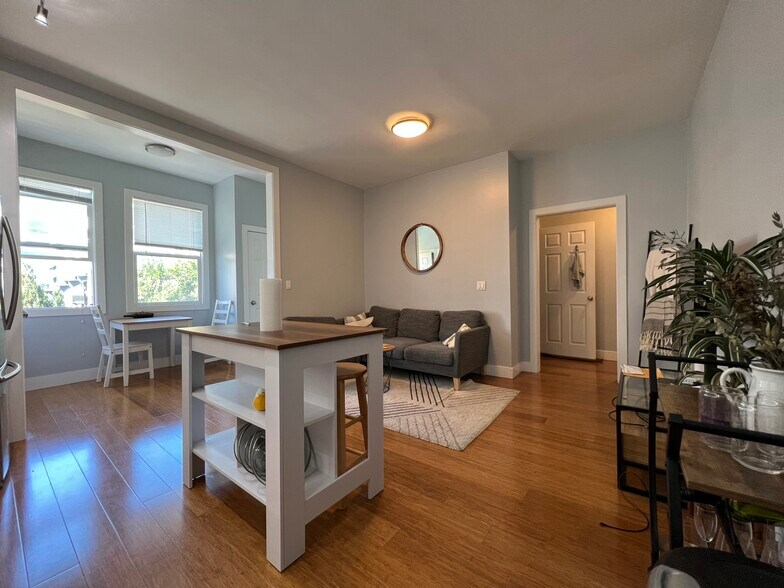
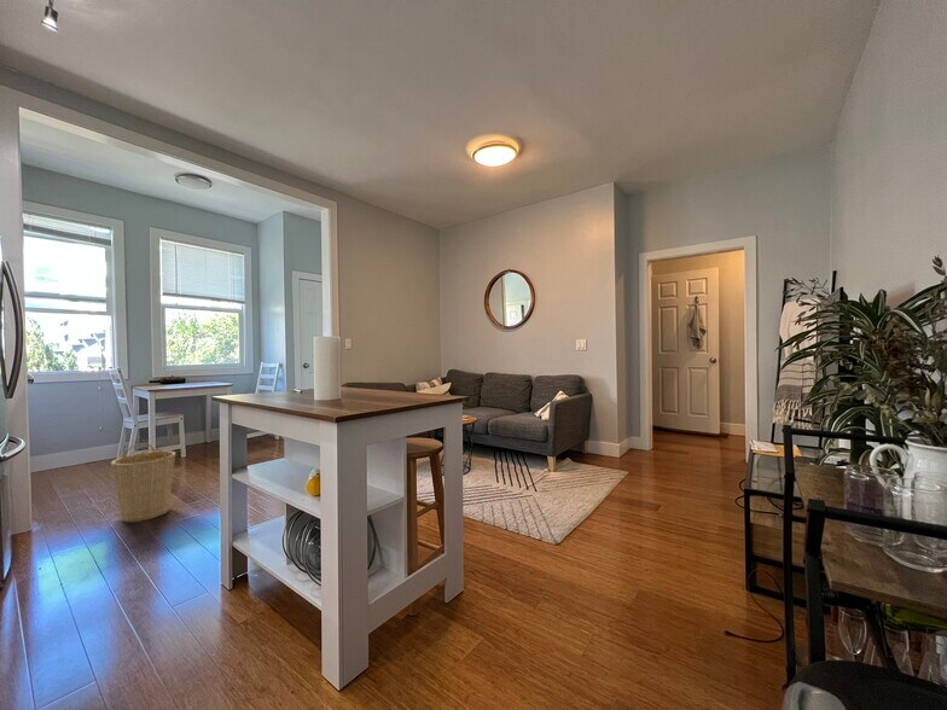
+ basket (145, 479)
